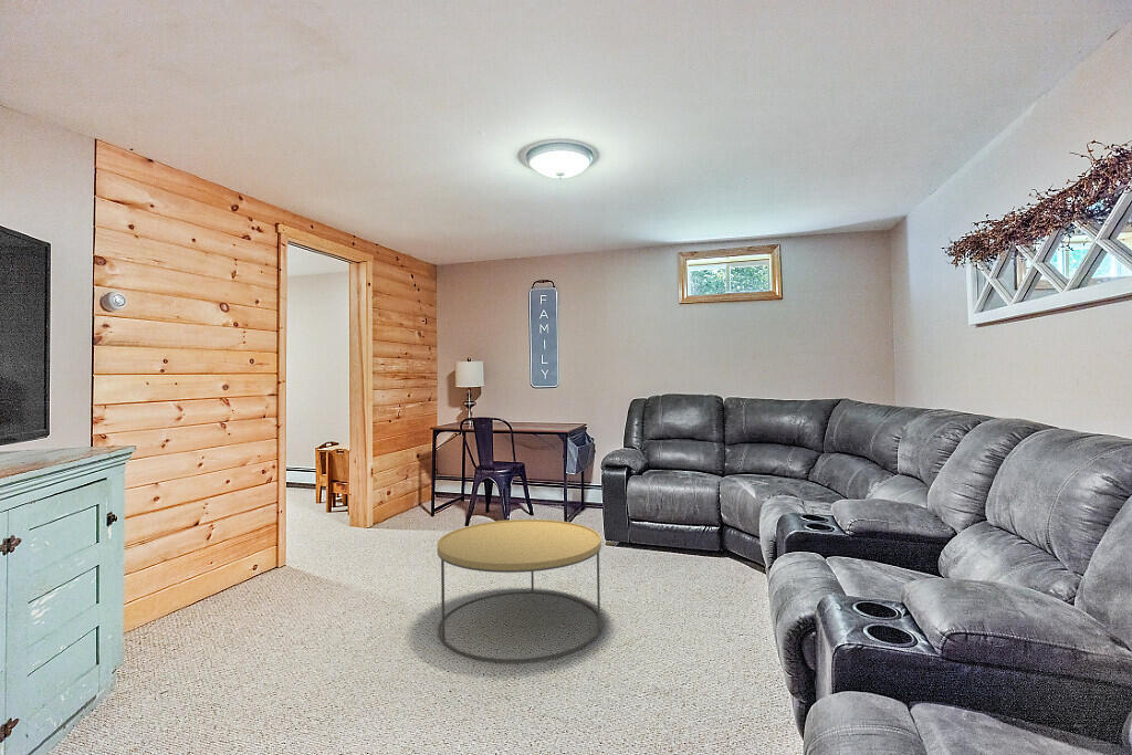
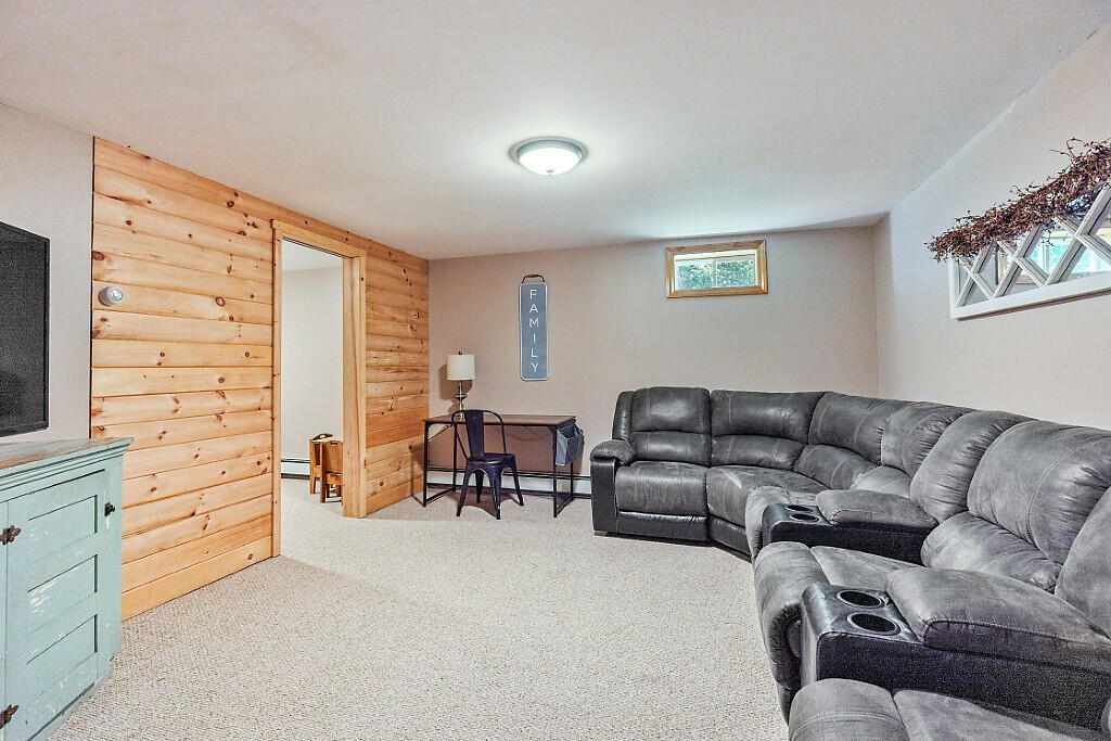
- coffee table (521, 572)
